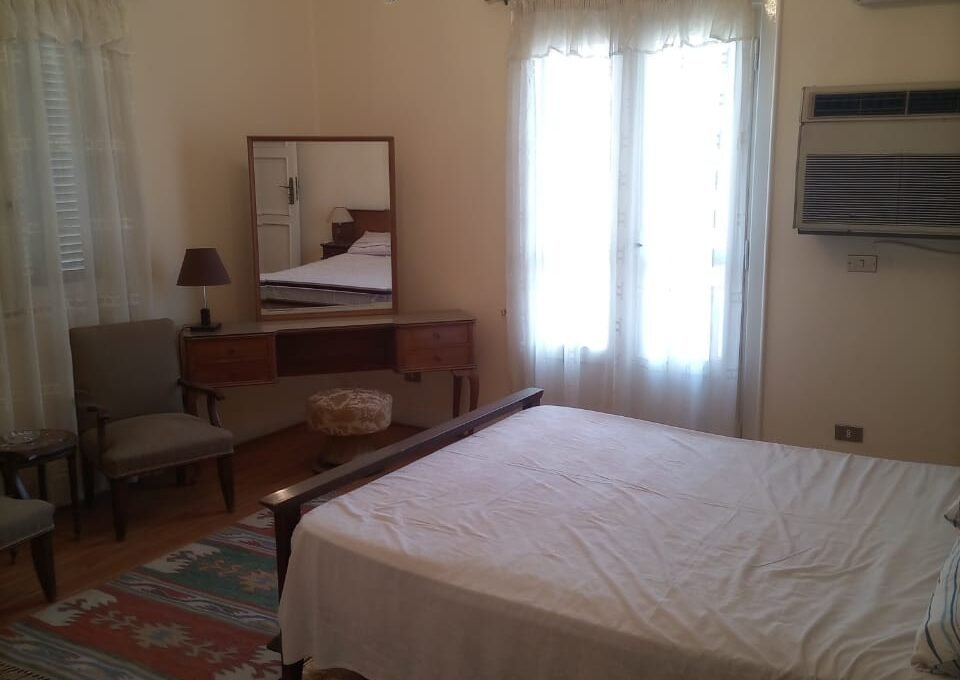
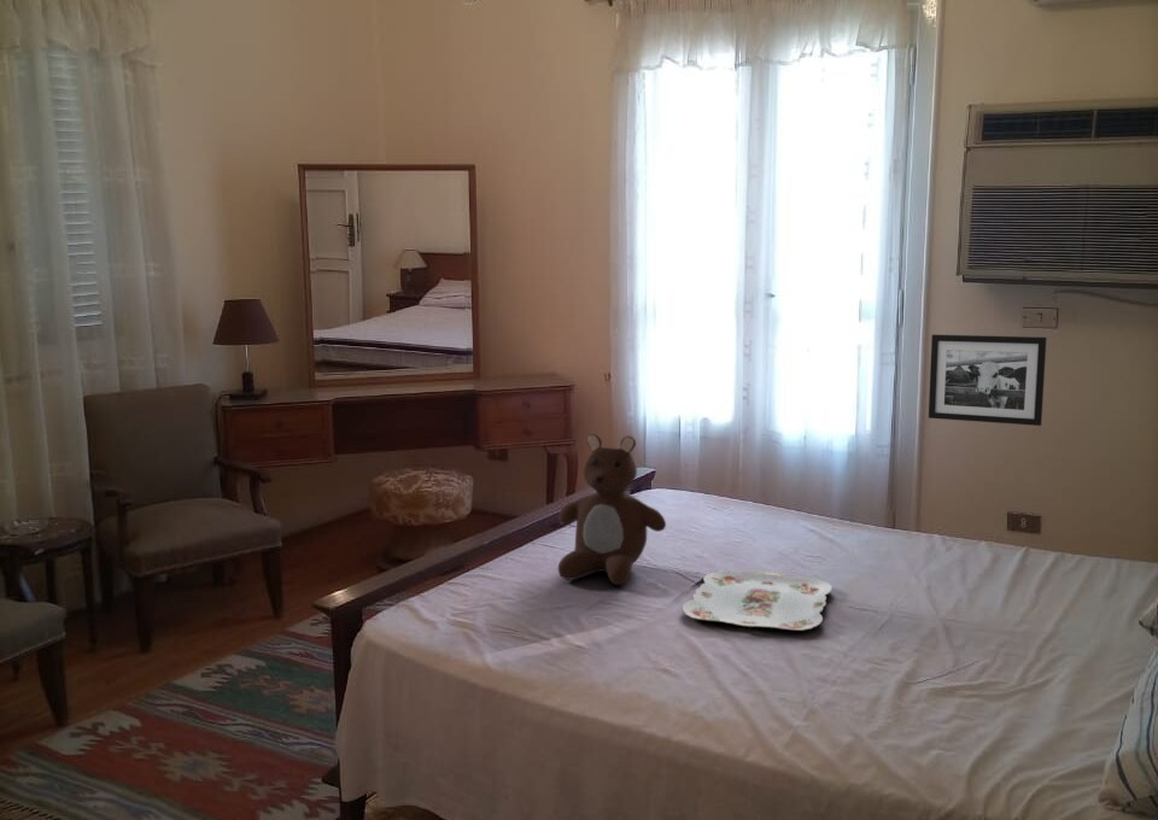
+ serving tray (759, 599)
+ picture frame (986, 379)
+ teddy bear (604, 505)
